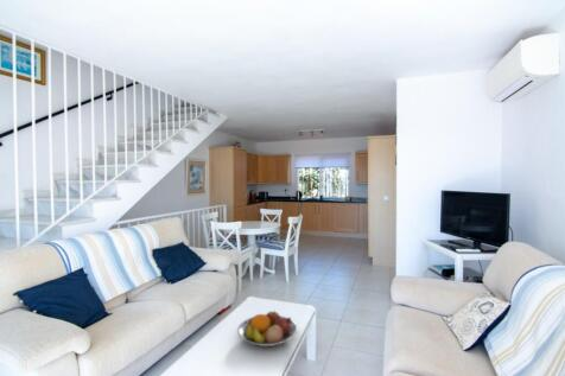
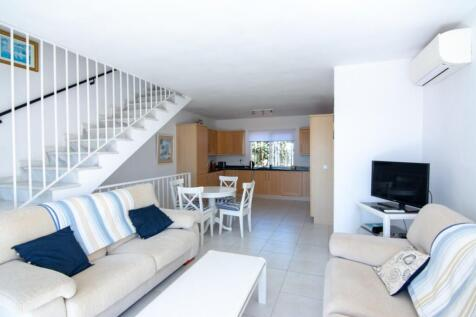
- fruit bowl (267, 325)
